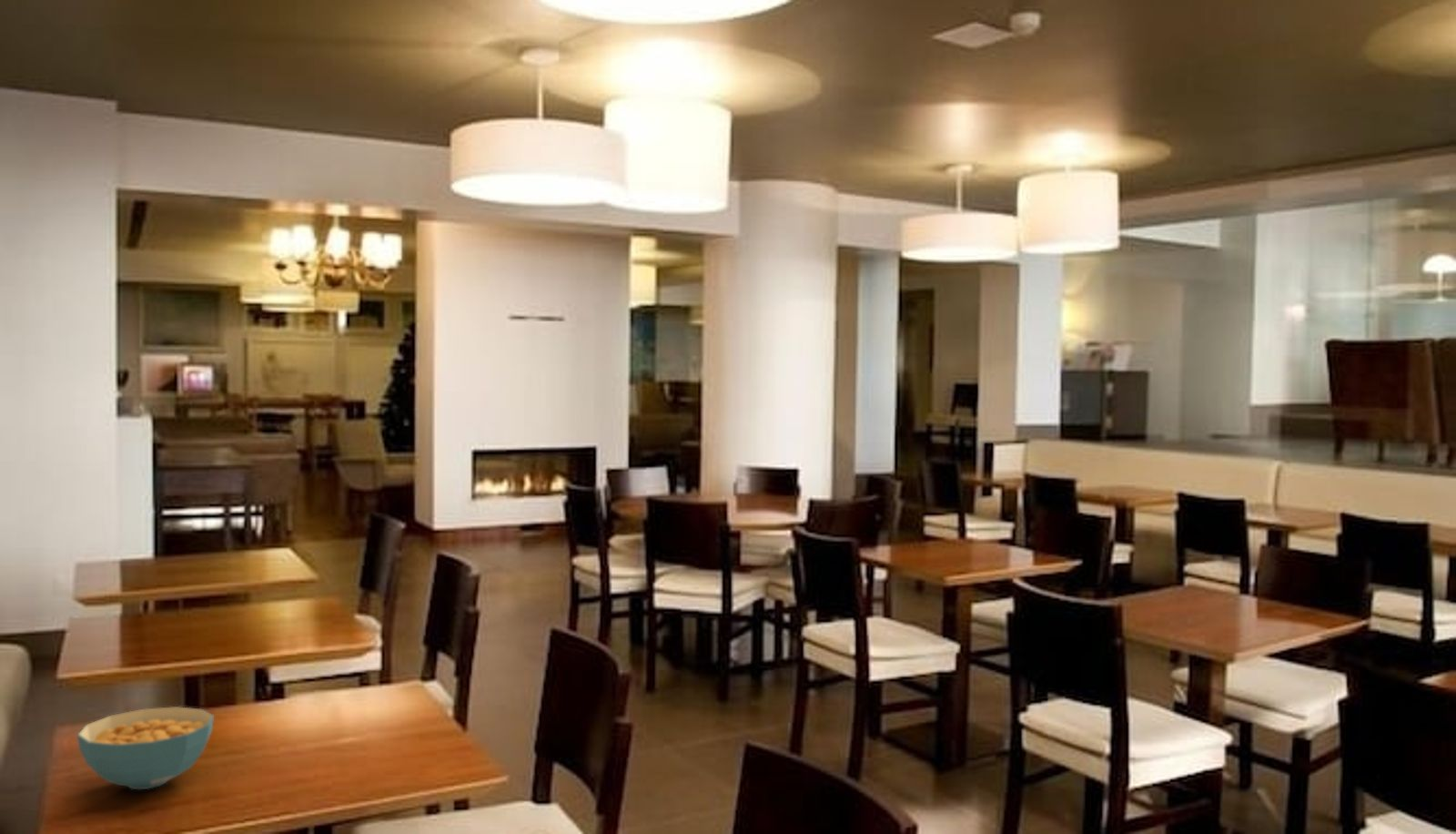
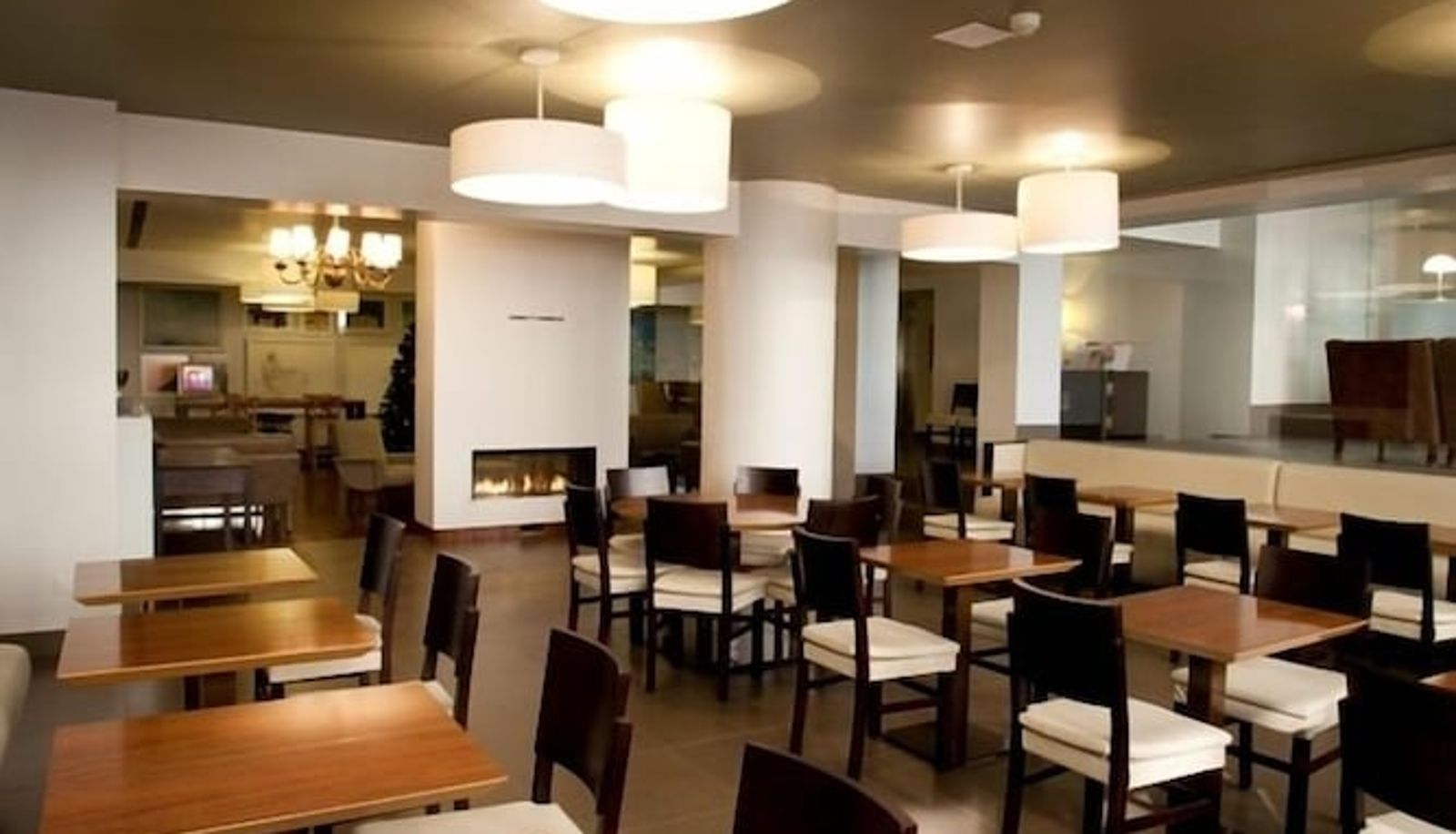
- cereal bowl (147, 753)
